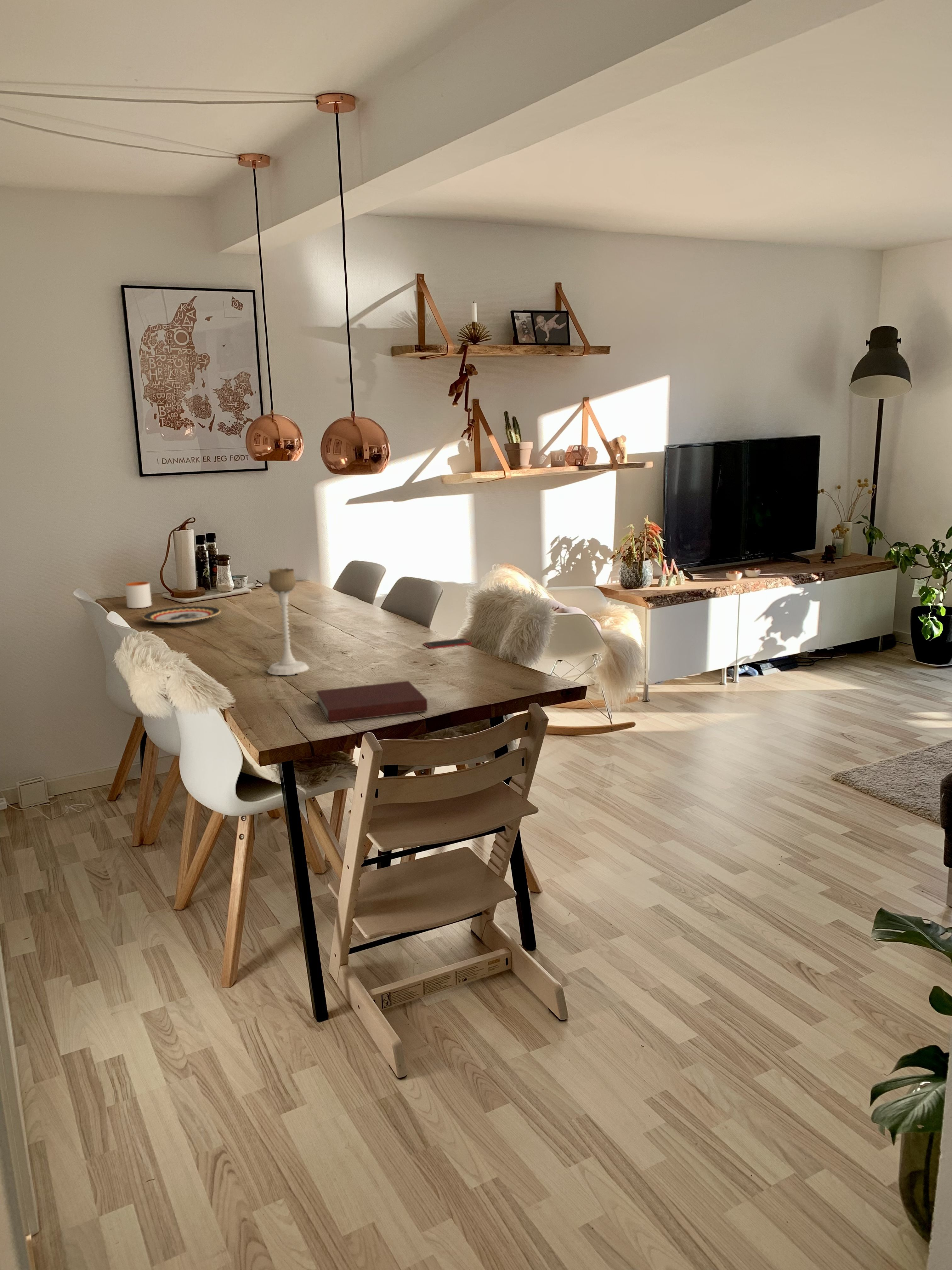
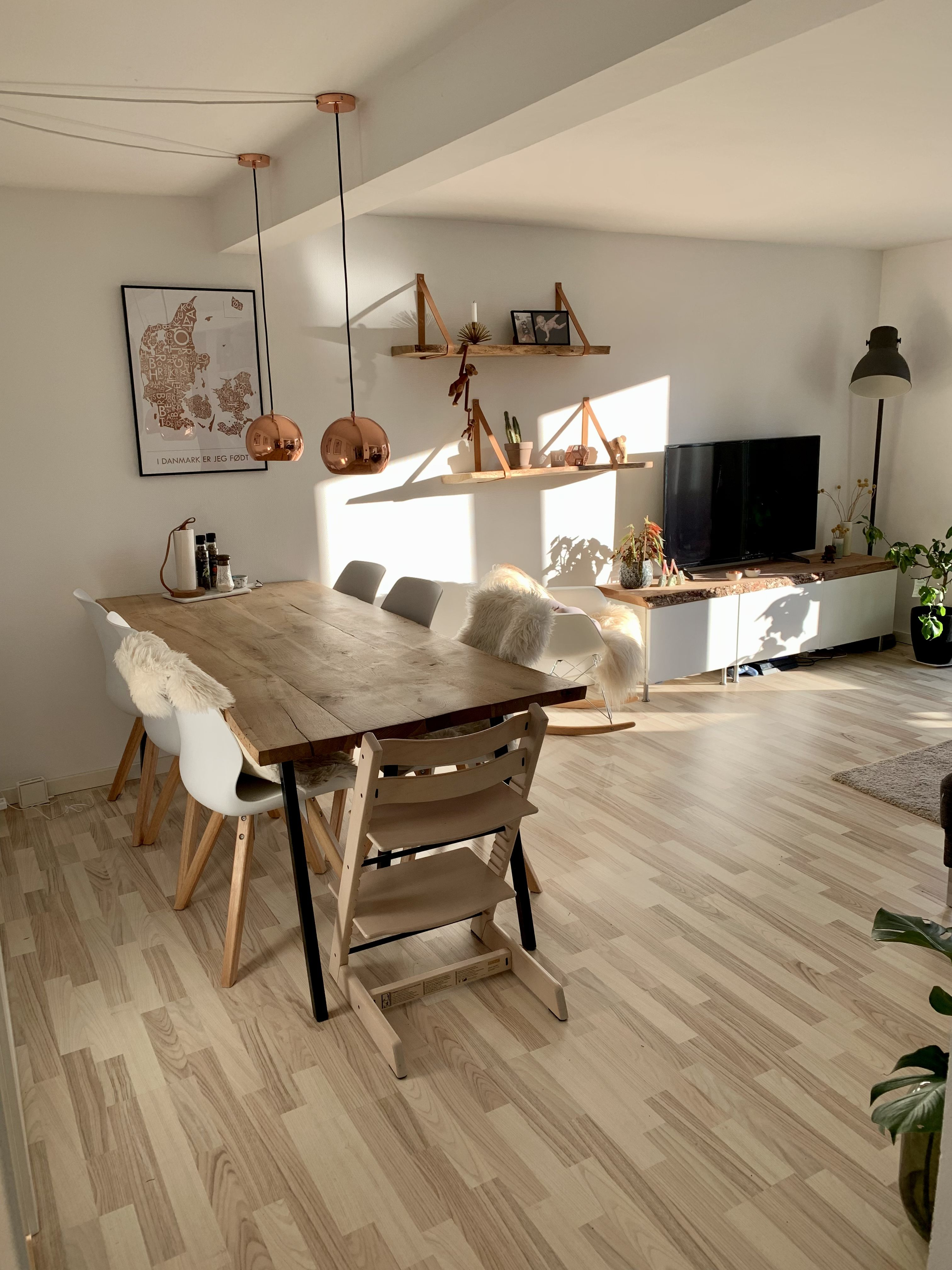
- candle holder (285, 621)
- plate (182, 616)
- notebook (371, 701)
- cell phone (447, 644)
- mug (138, 594)
